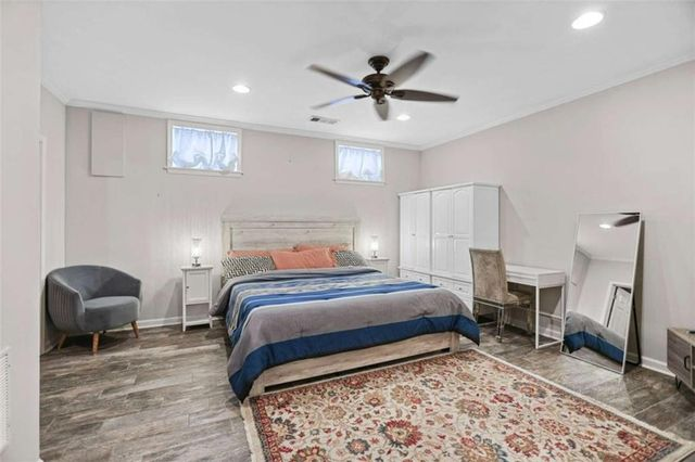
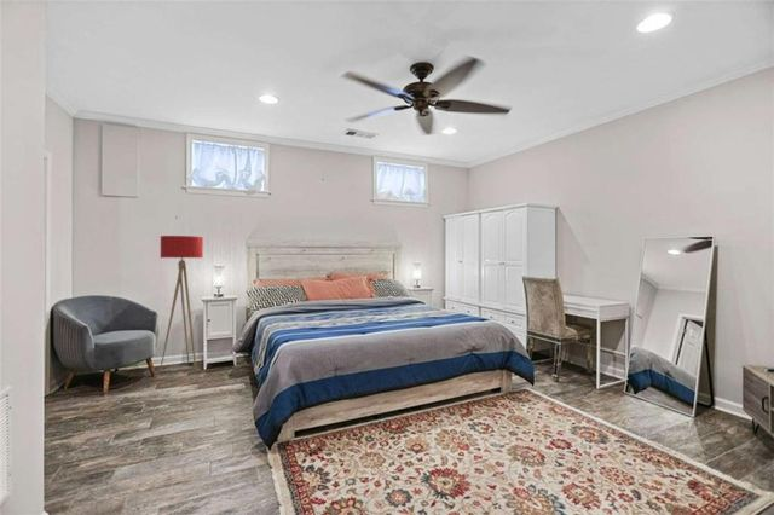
+ floor lamp (181, 302)
